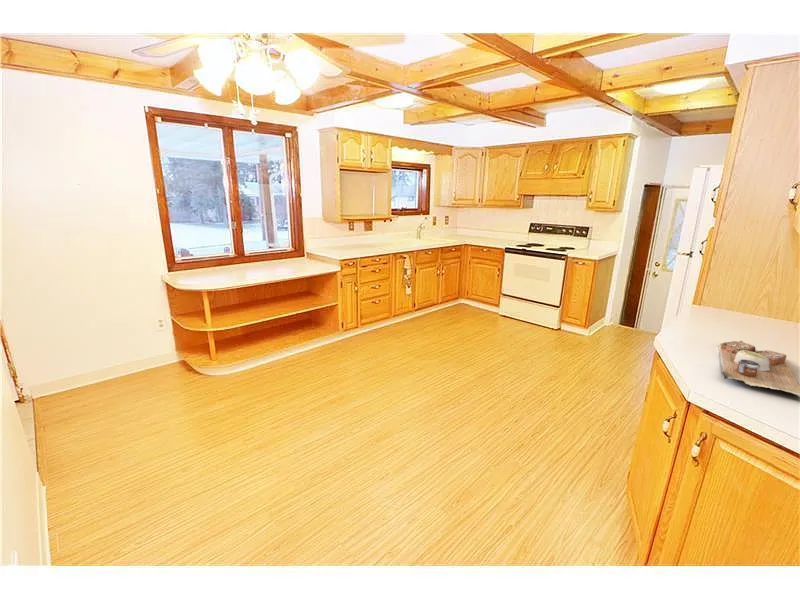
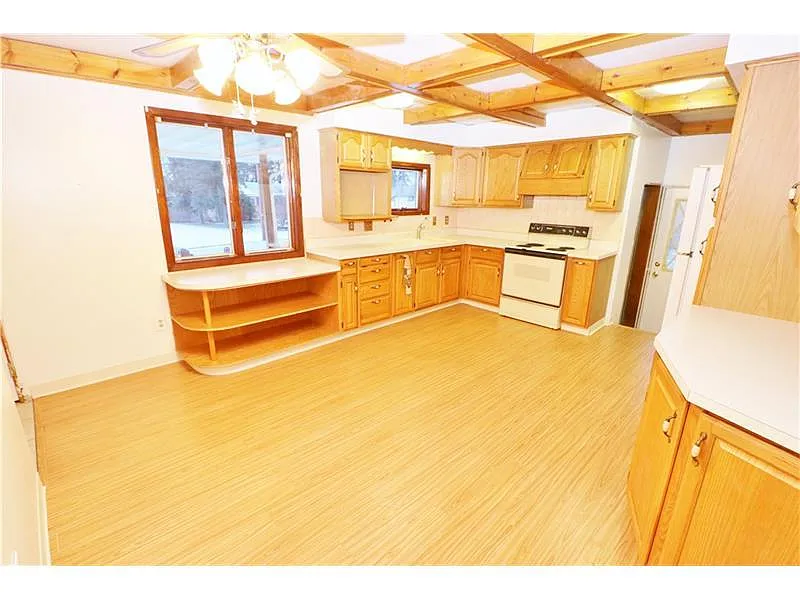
- cutting board (757, 361)
